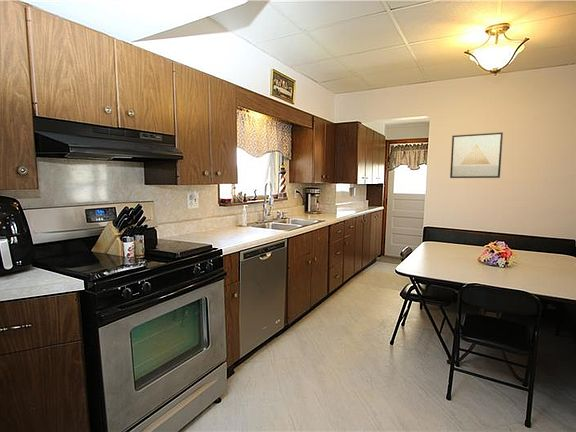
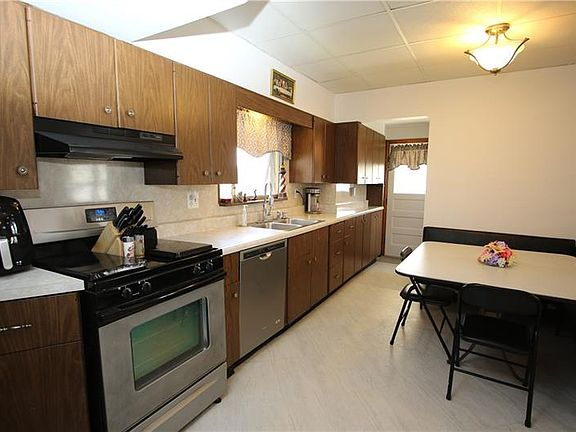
- wall art (475, 156)
